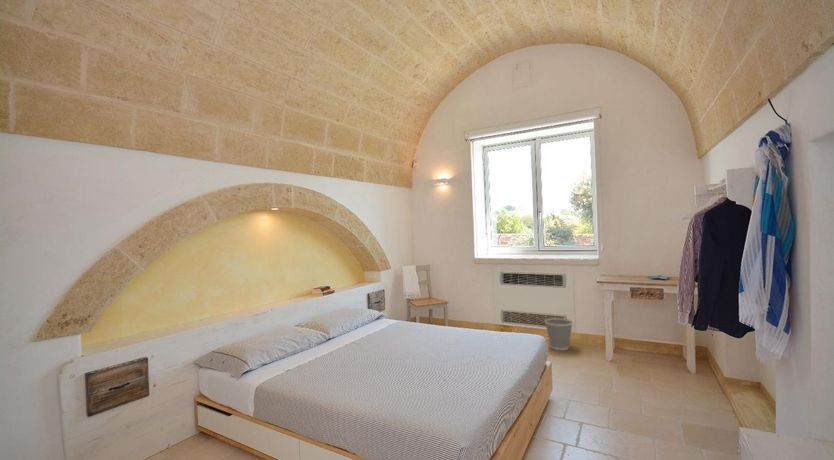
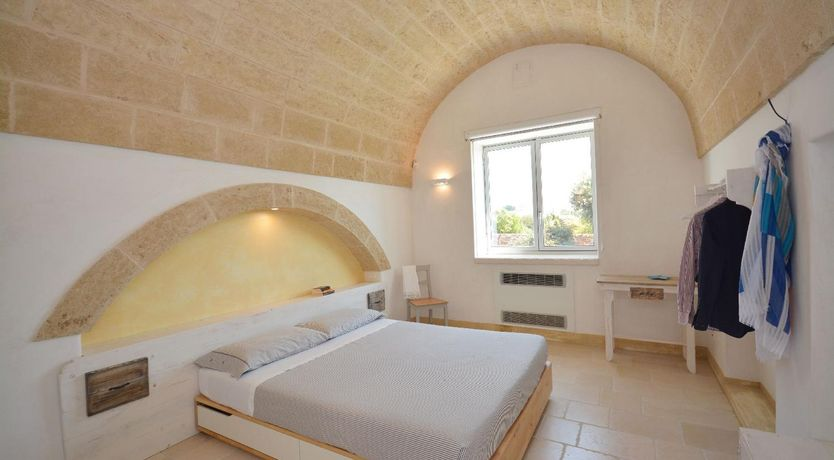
- wastebasket (559, 334)
